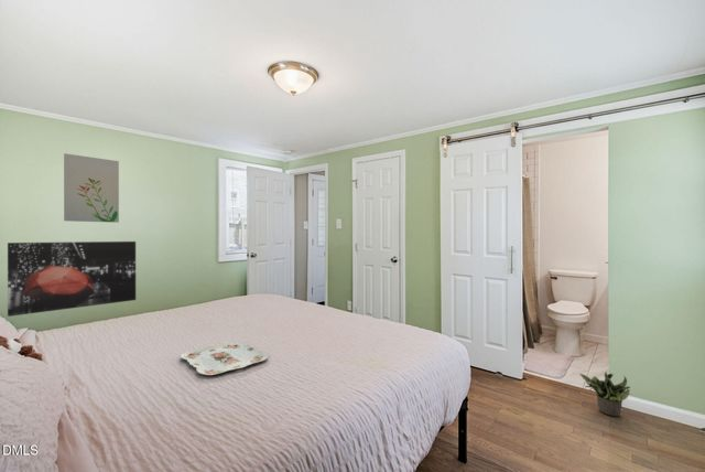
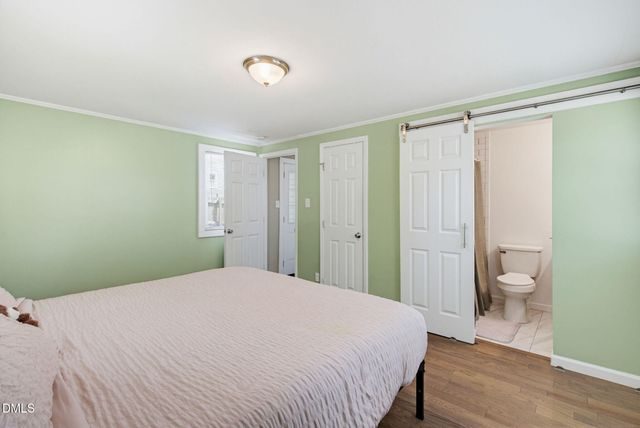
- potted plant (603, 389)
- wall art (93, 190)
- wall art (78, 273)
- serving tray (224, 356)
